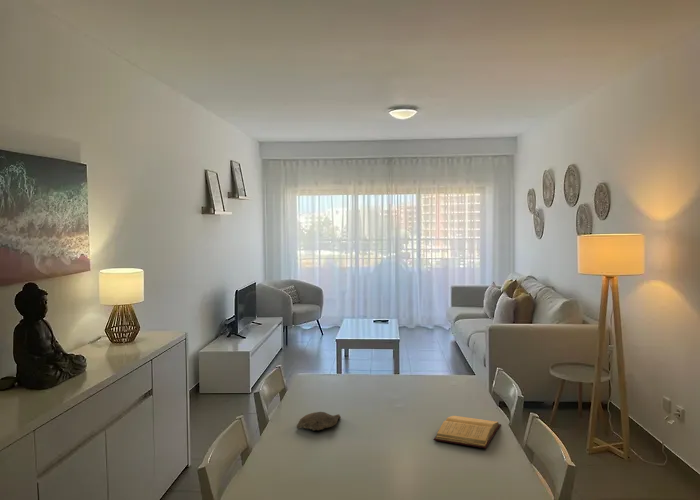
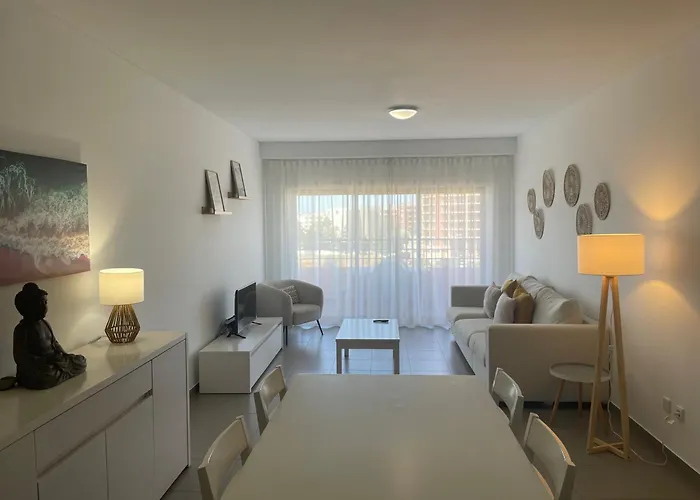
- pottery (318, 419)
- book (468, 427)
